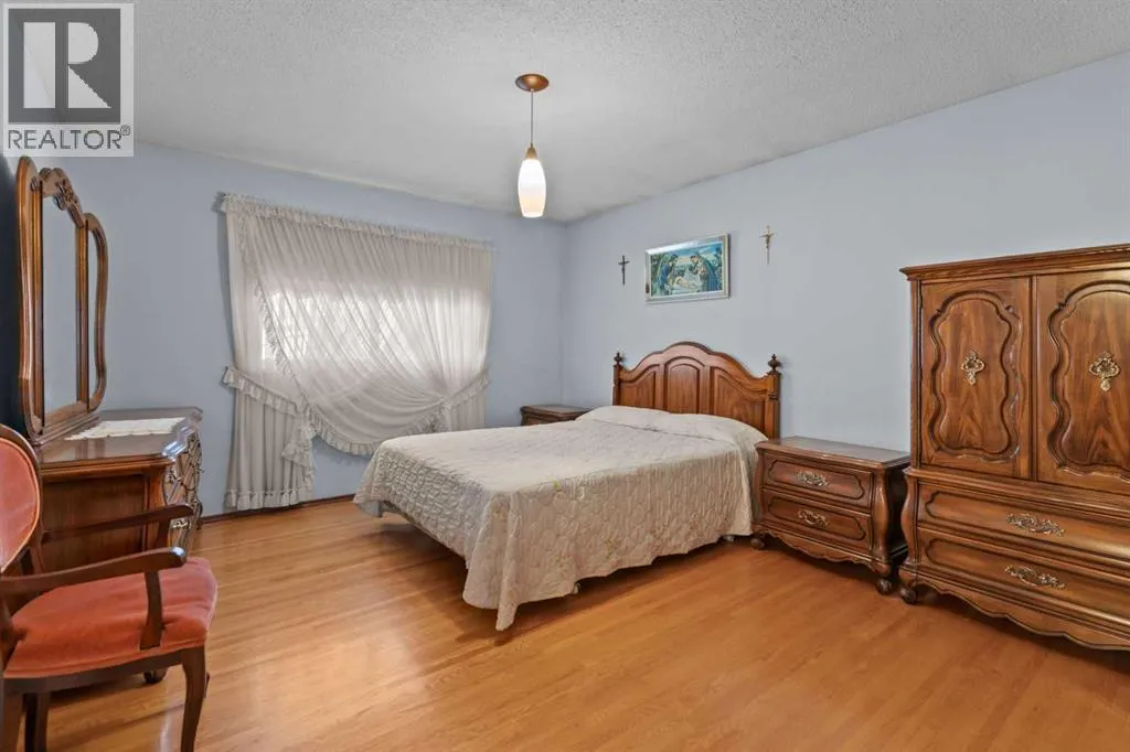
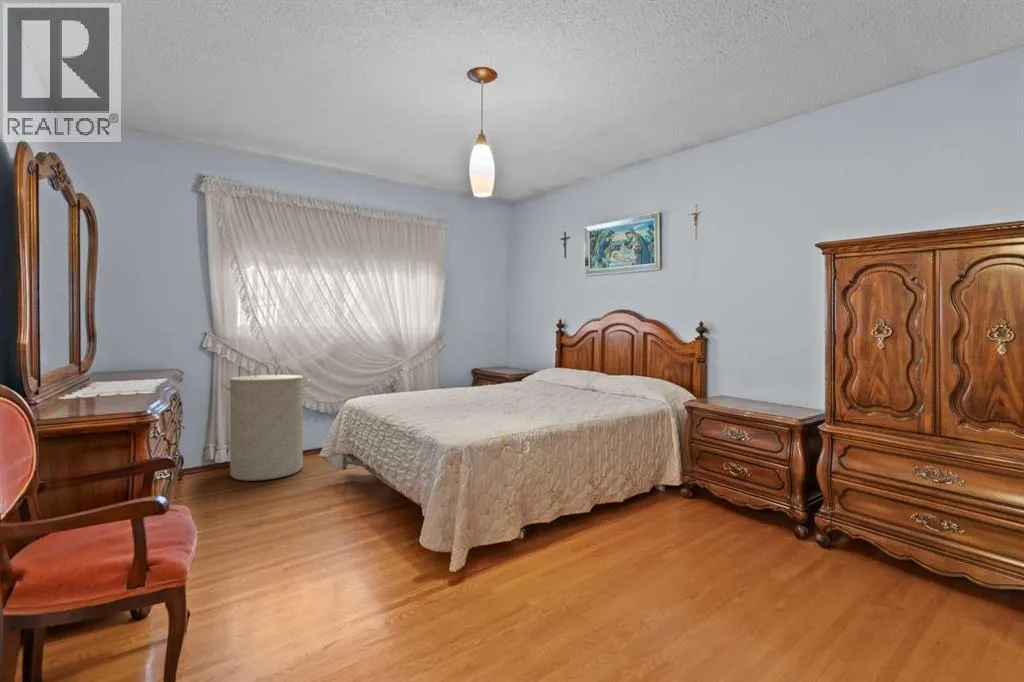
+ laundry hamper (267, 416)
